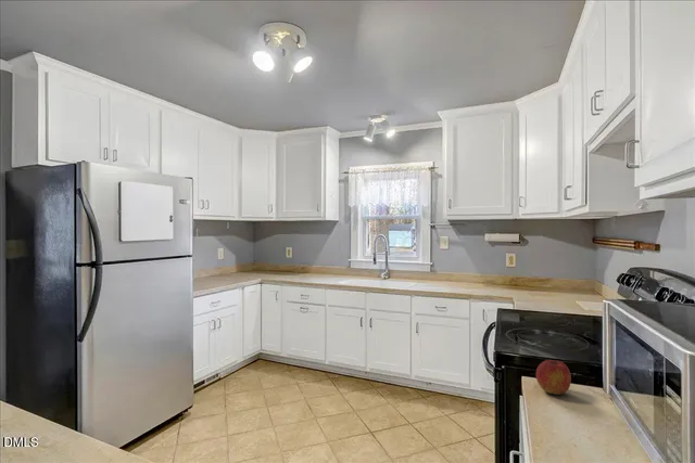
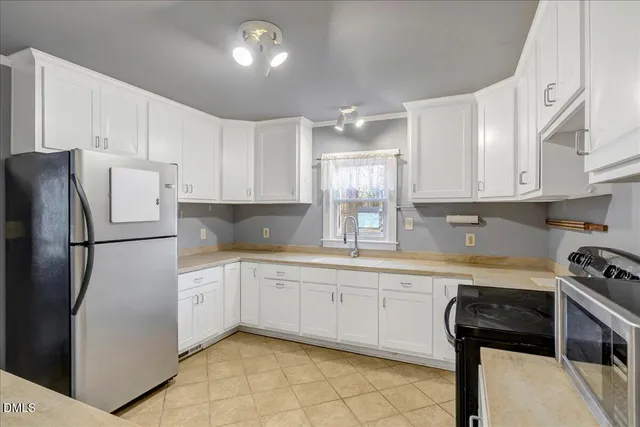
- apple (553, 376)
